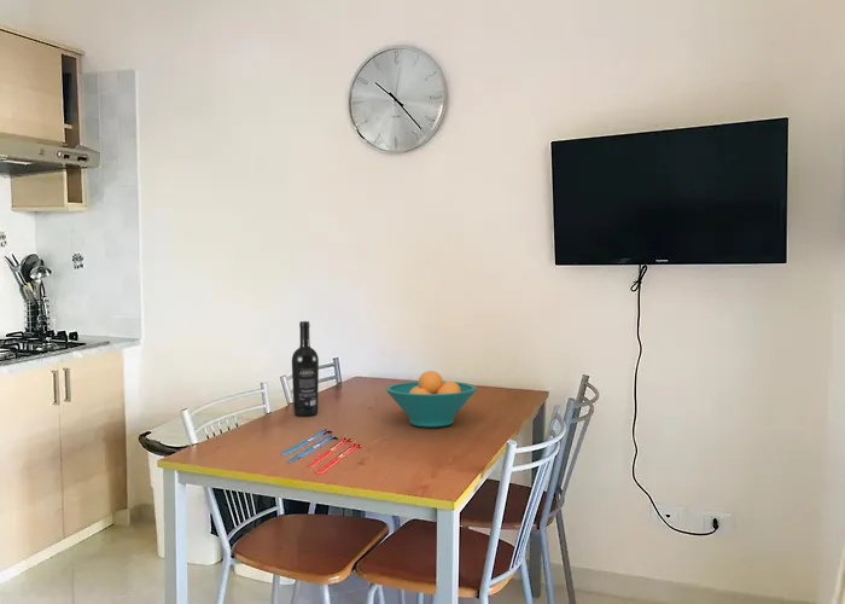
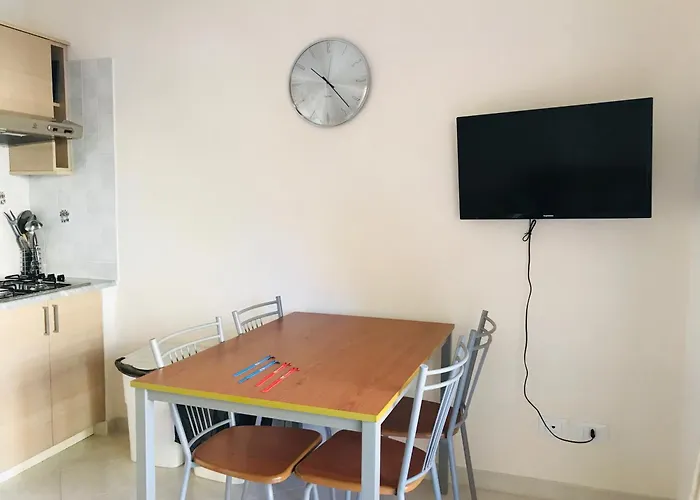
- fruit bowl (431, 396)
- wine bottle (304, 367)
